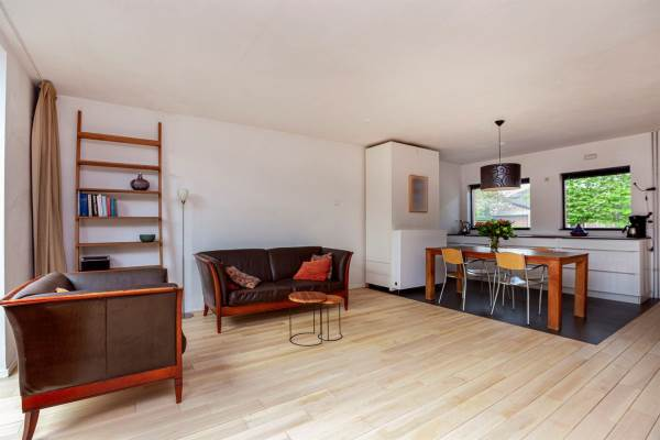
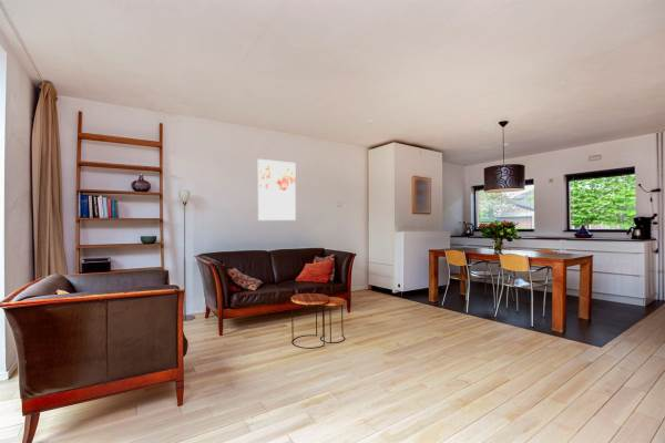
+ wall art (277, 190)
